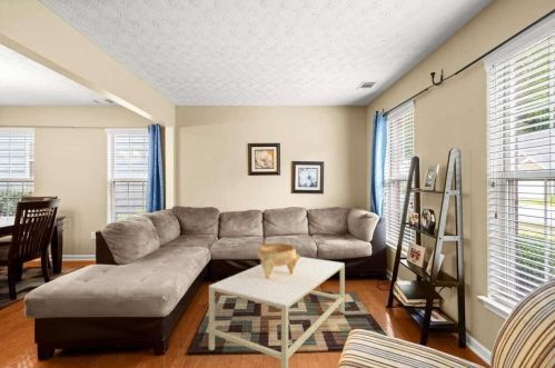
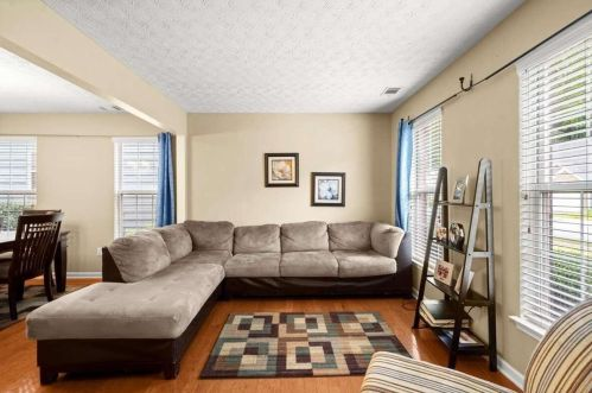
- decorative bowl (274, 260)
- coffee table (285, 300)
